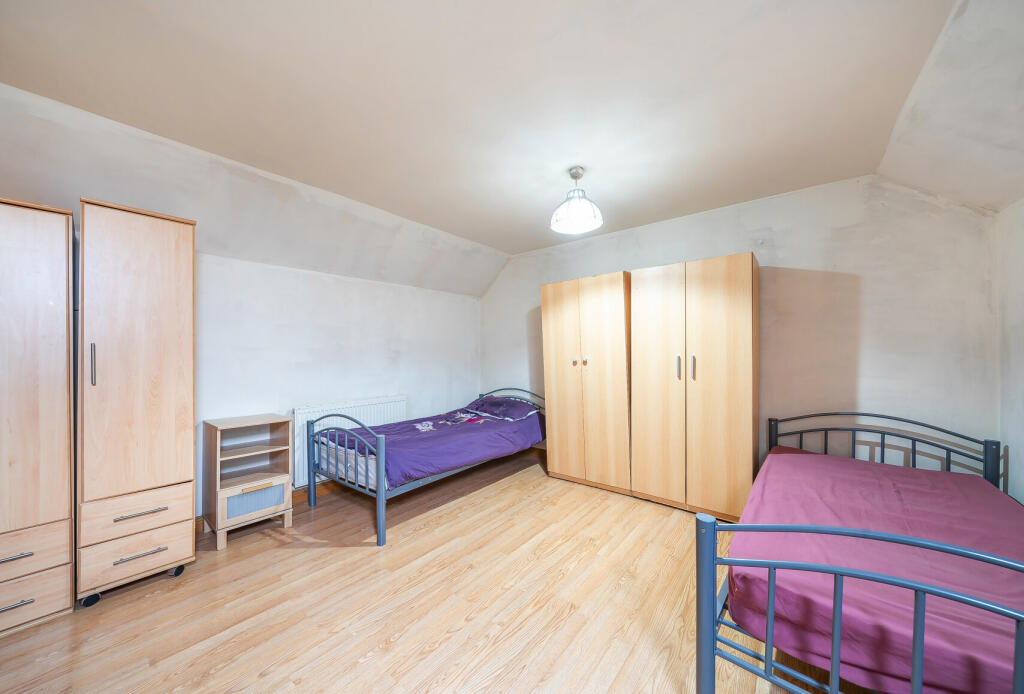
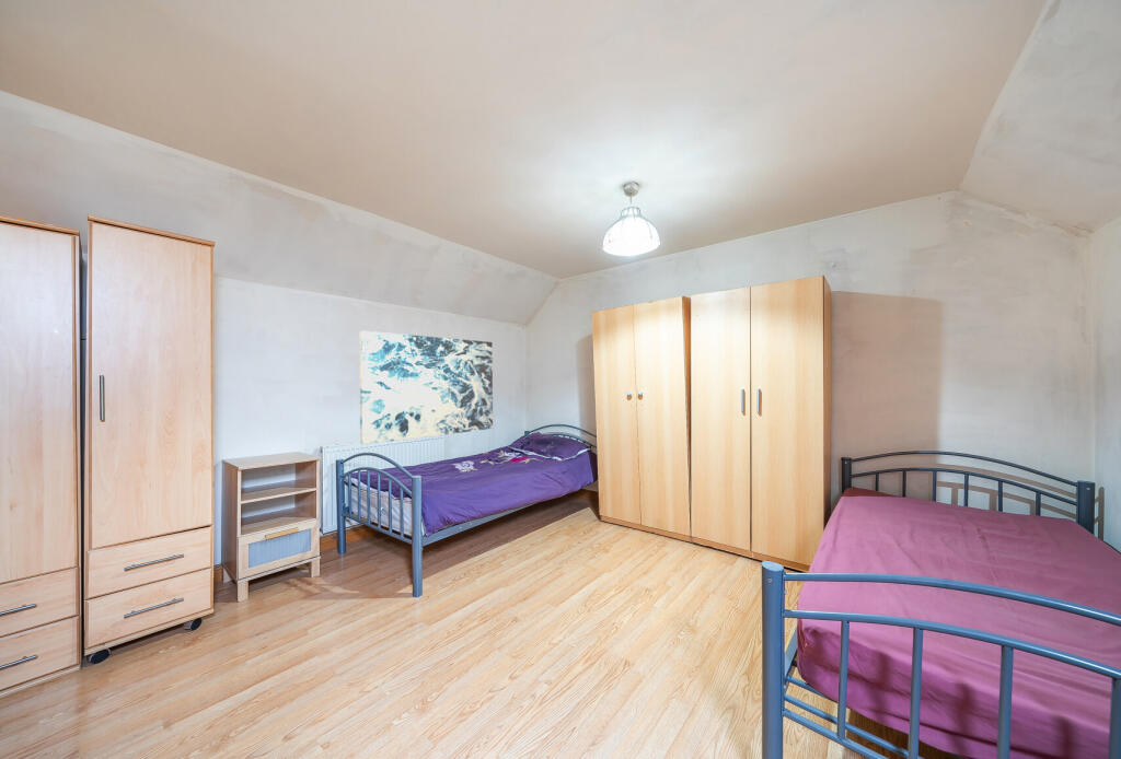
+ wall art (435, 386)
